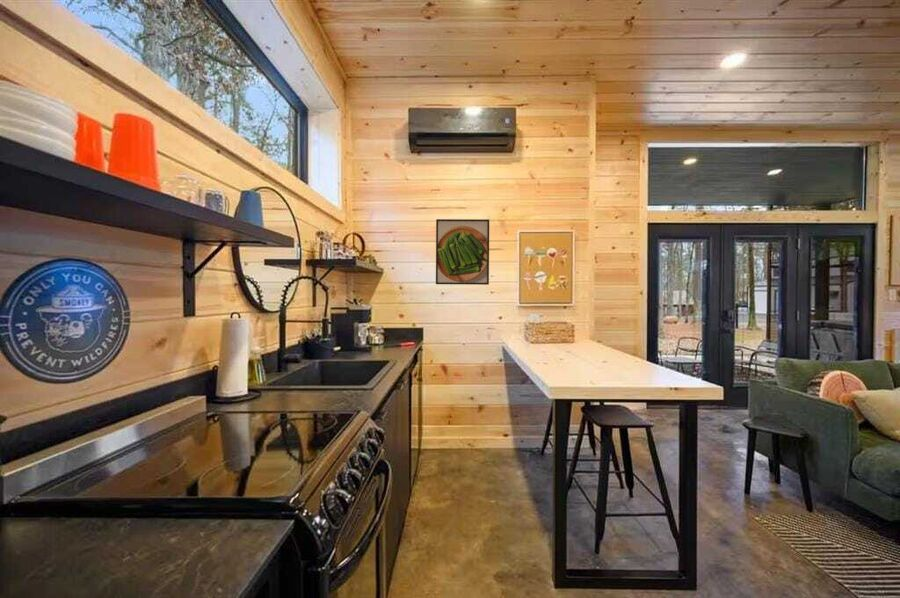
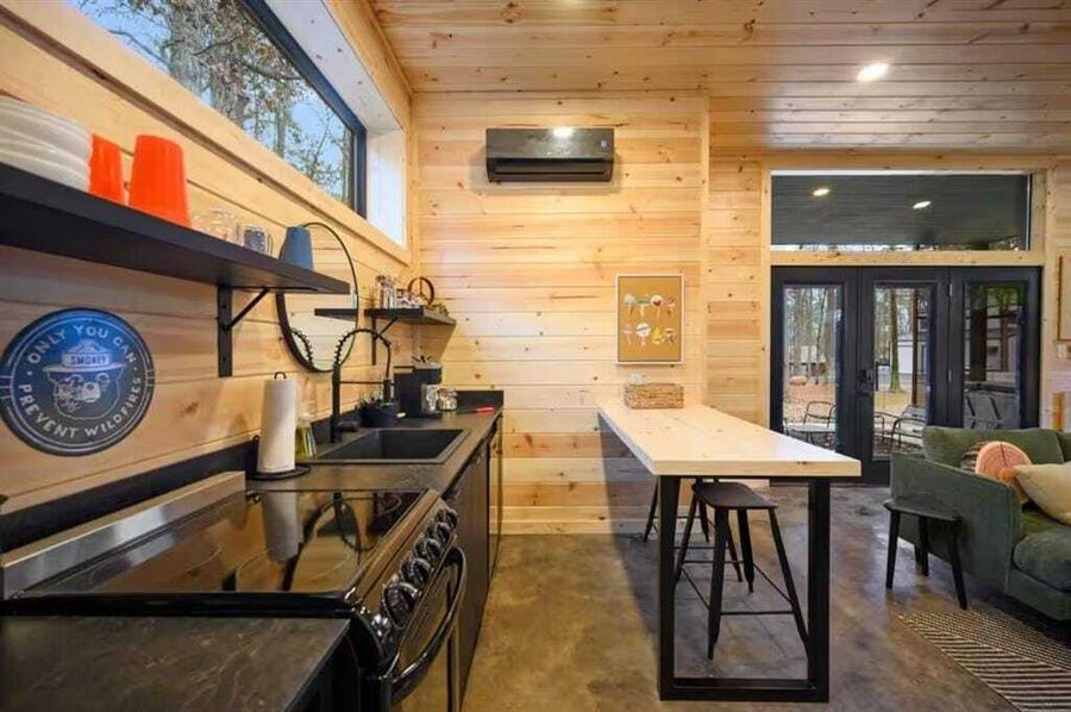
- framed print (462, 252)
